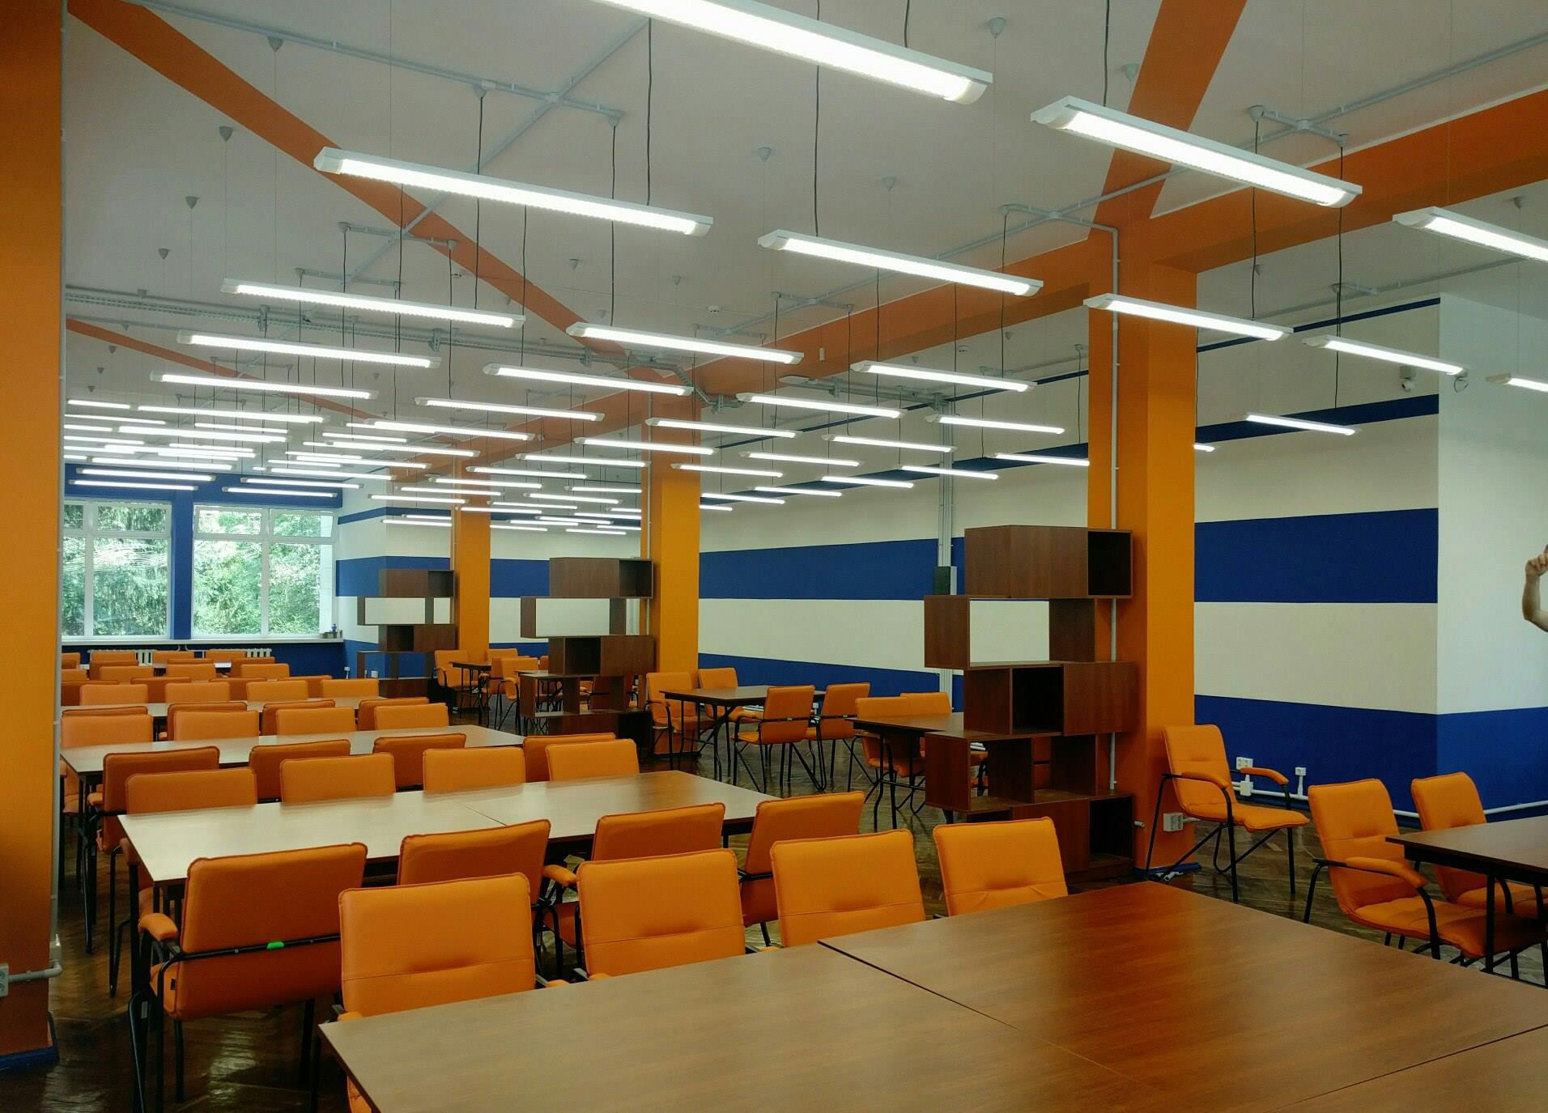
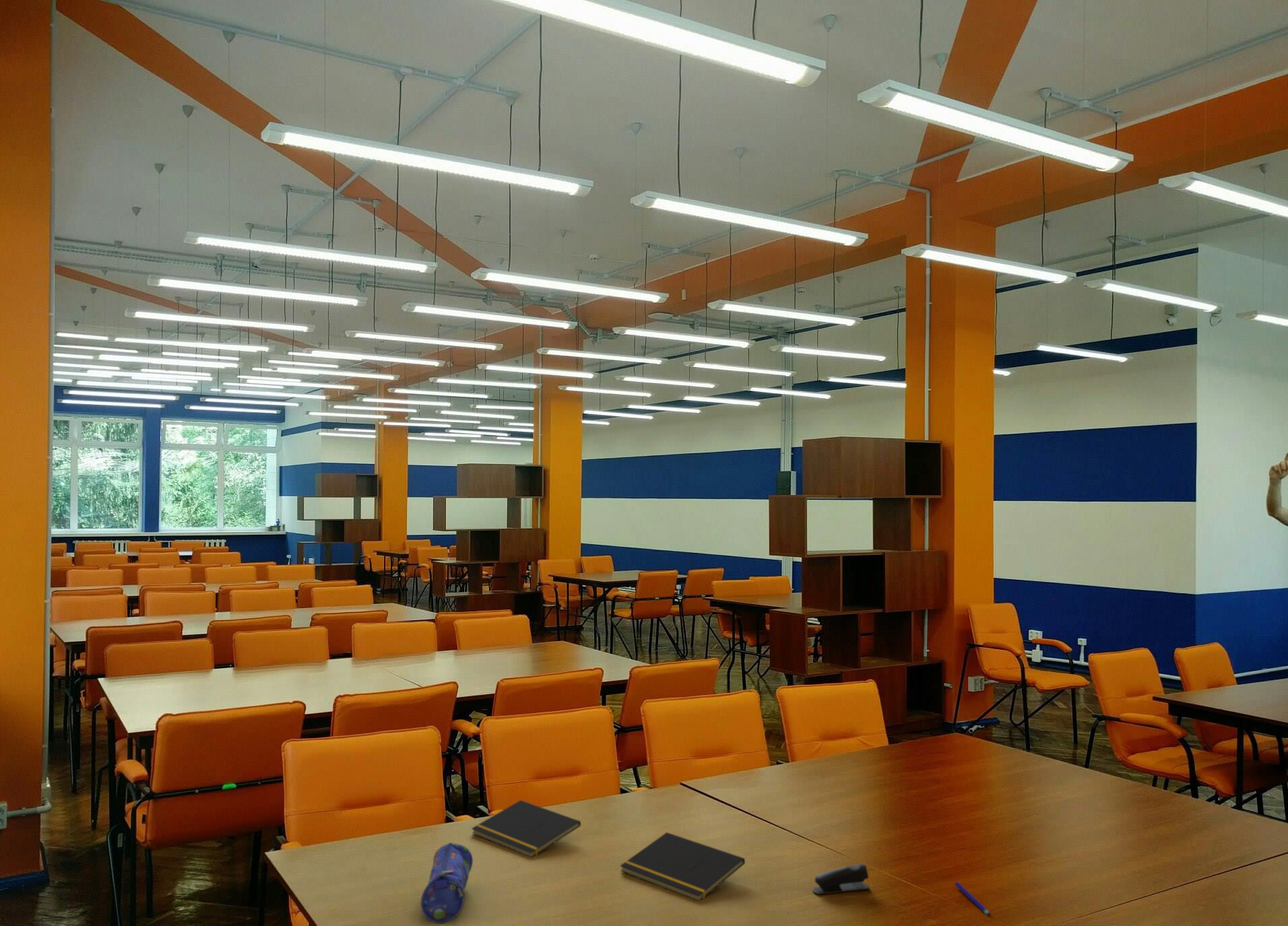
+ pencil case (447, 879)
+ notepad (525, 827)
+ pen (972, 898)
+ notepad (682, 864)
+ stapler (841, 878)
